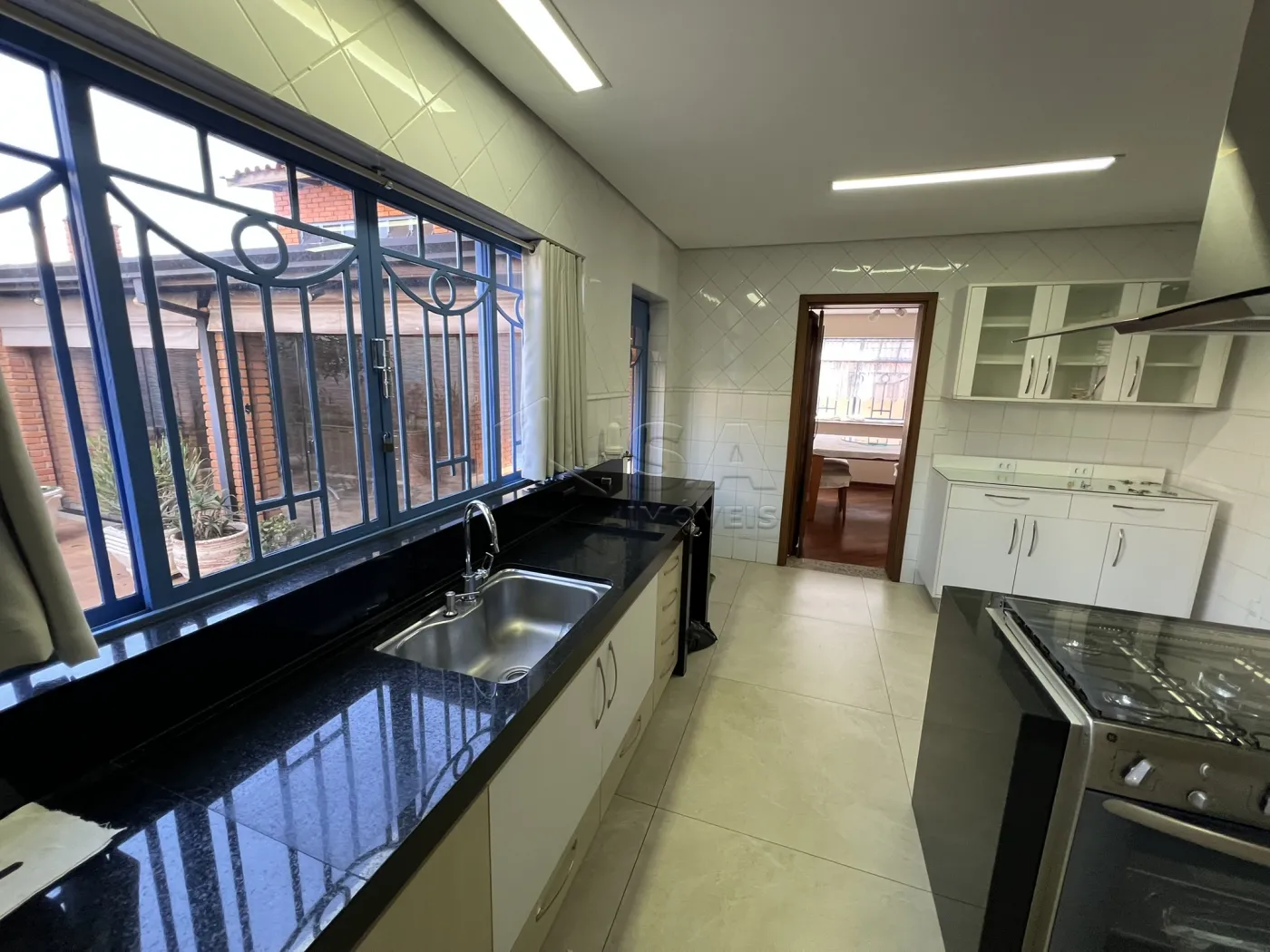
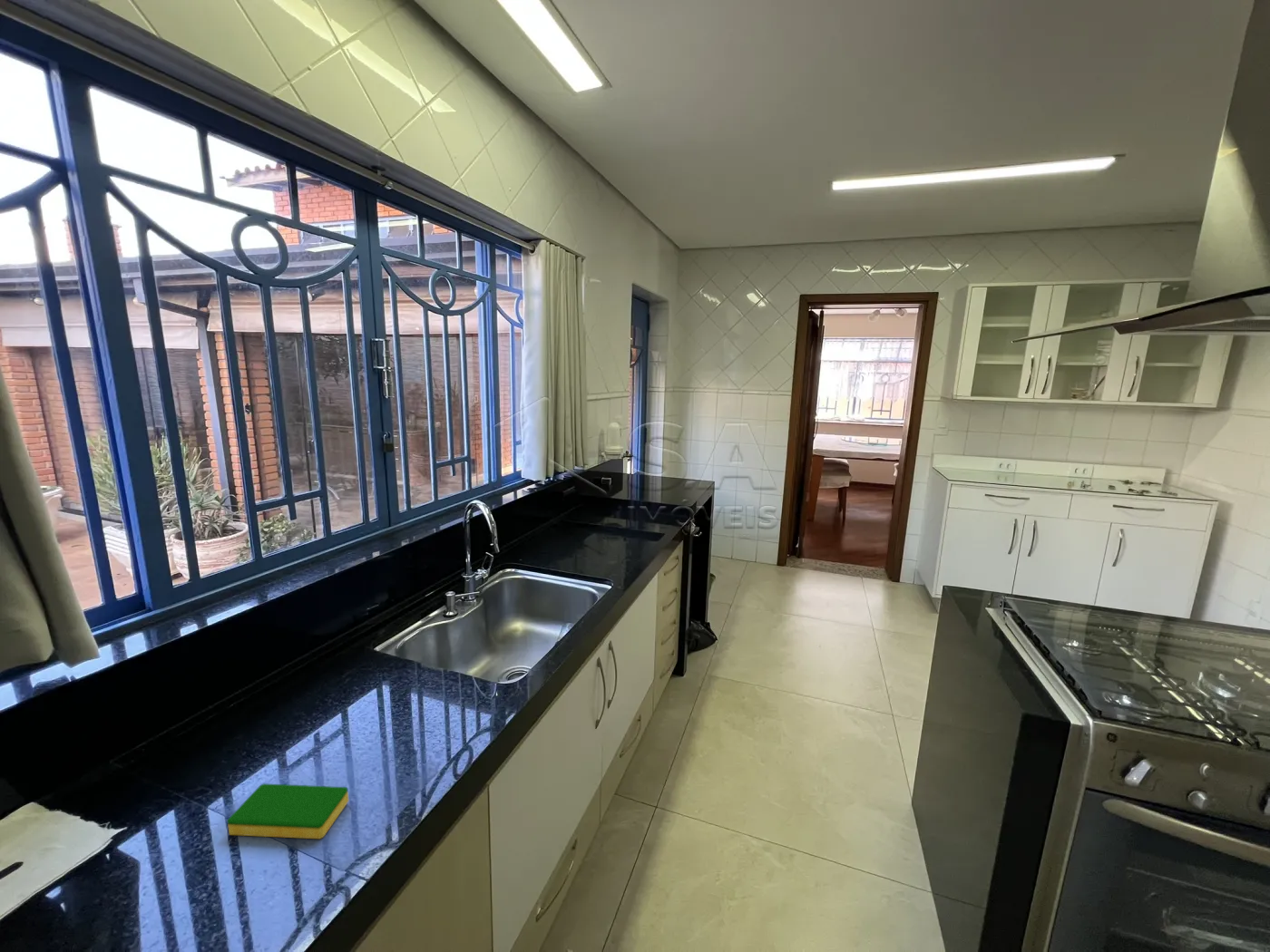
+ dish sponge (290, 810)
